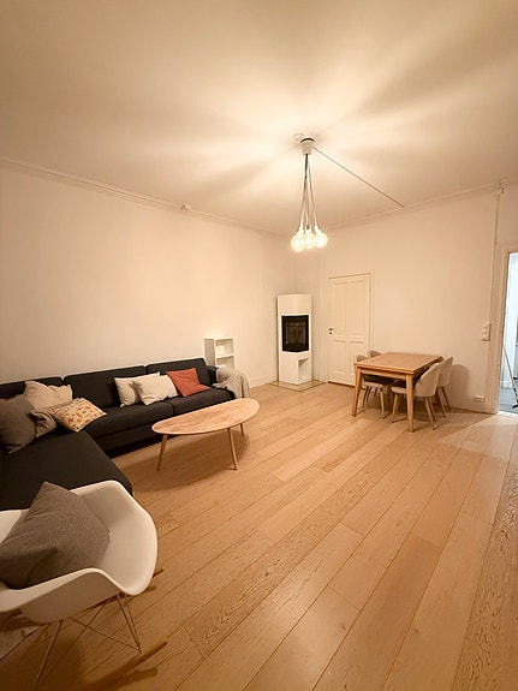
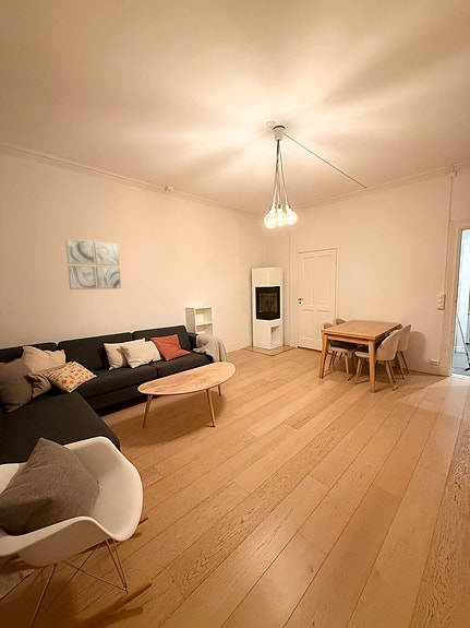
+ wall art (94, 264)
